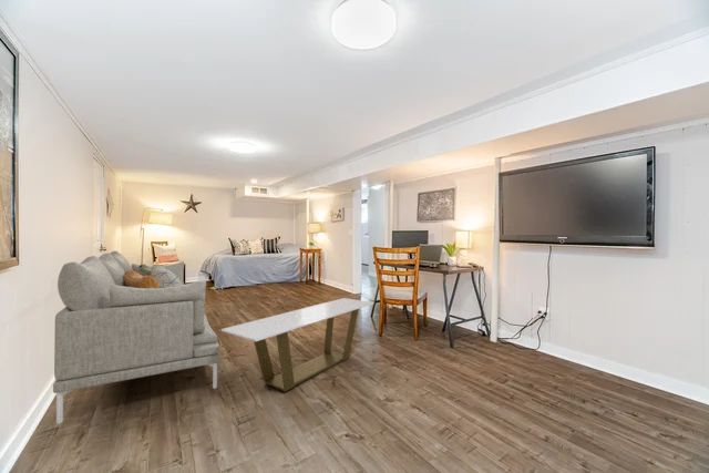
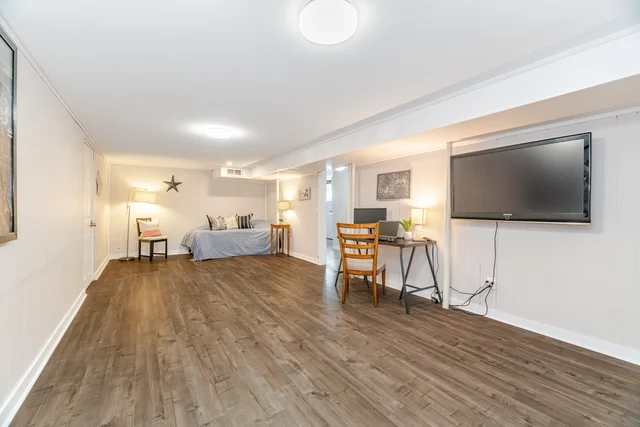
- sofa (147, 302)
- coffee table (325, 341)
